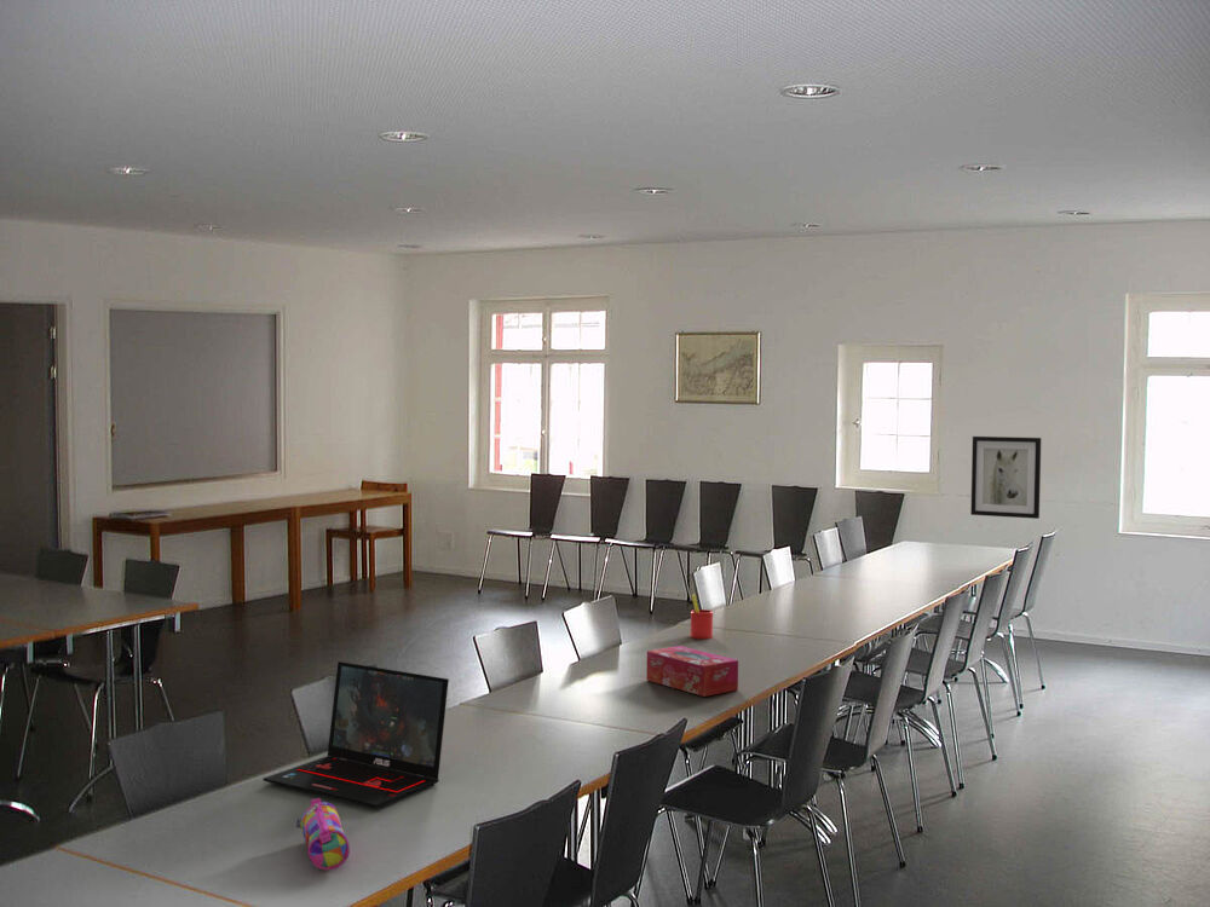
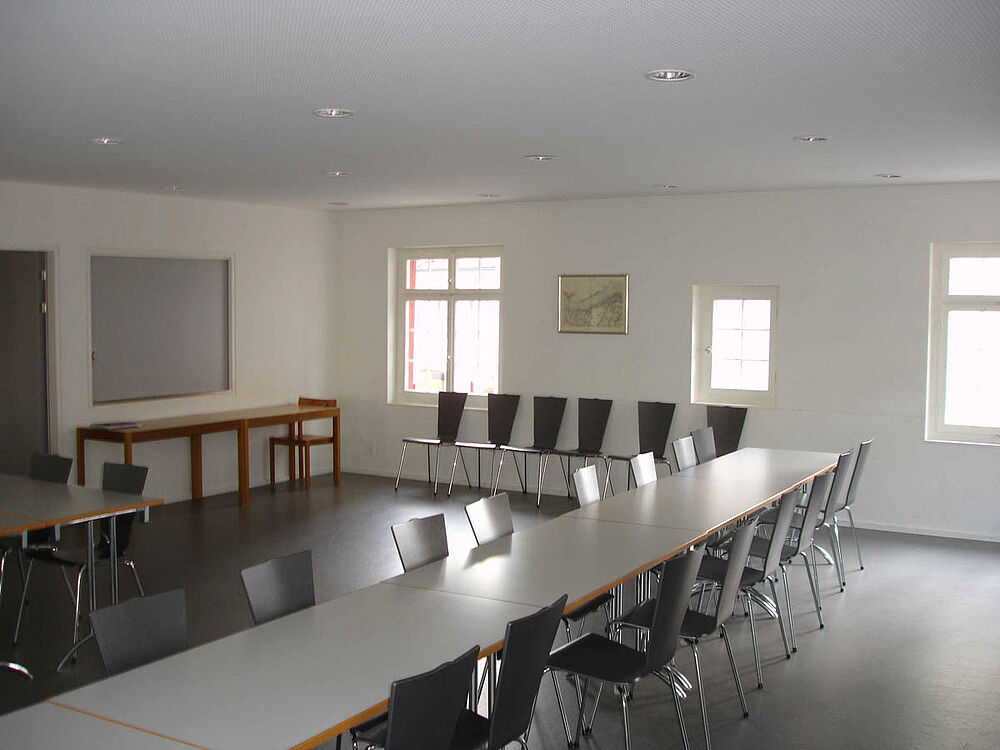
- wall art (1006, 476)
- pencil case (323, 833)
- tissue box (691, 670)
- straw (699, 614)
- laptop (356, 730)
